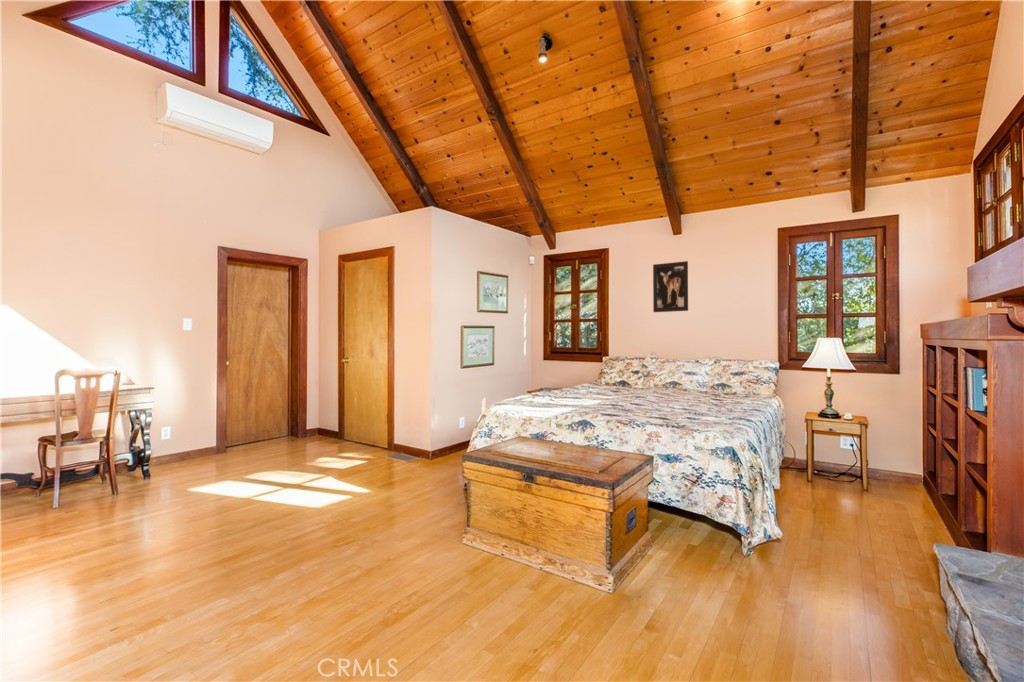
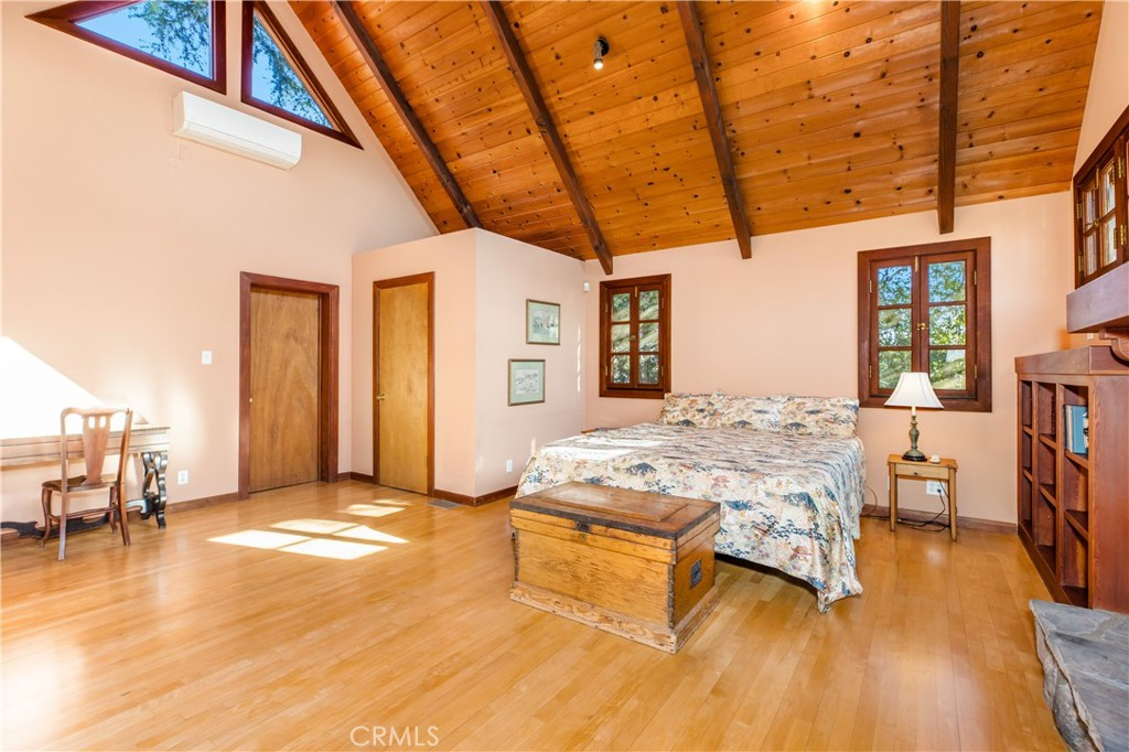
- wall art (670, 287)
